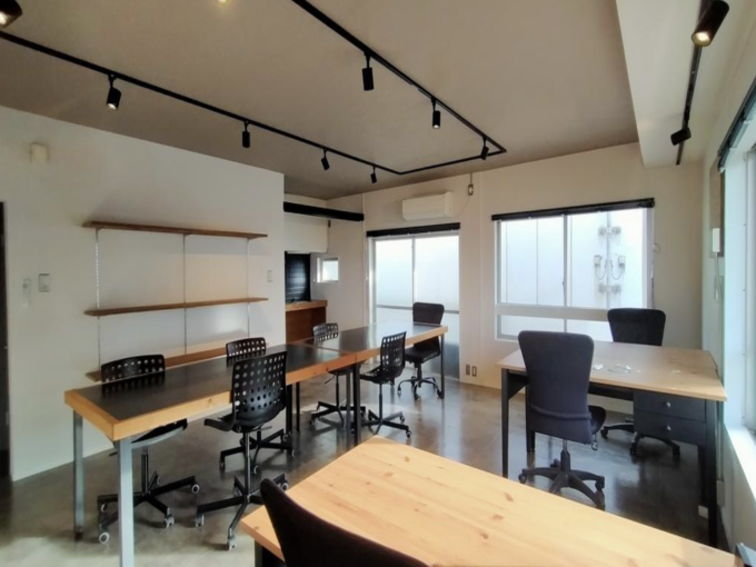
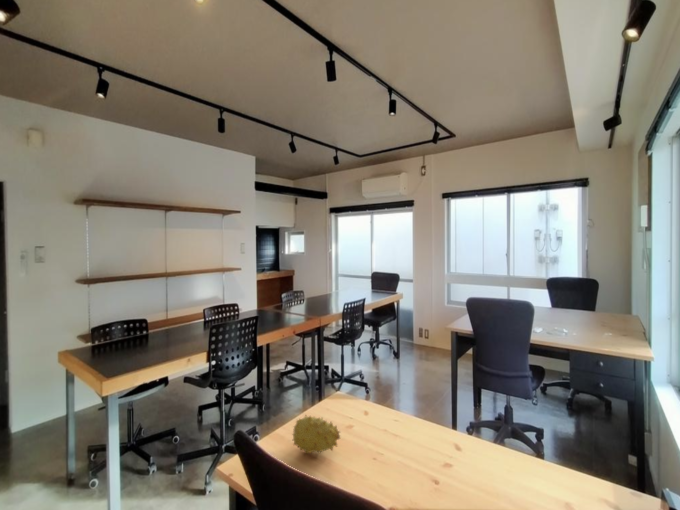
+ fruit (316, 433)
